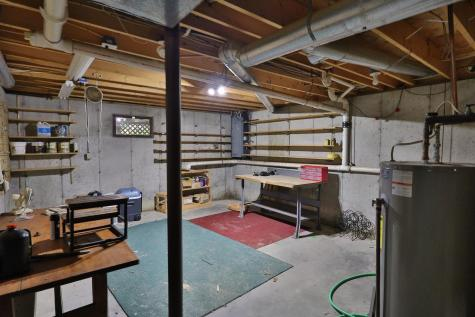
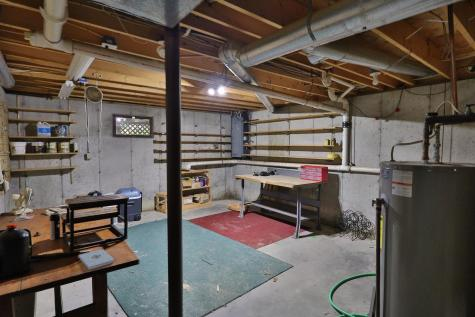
+ notepad (96, 258)
